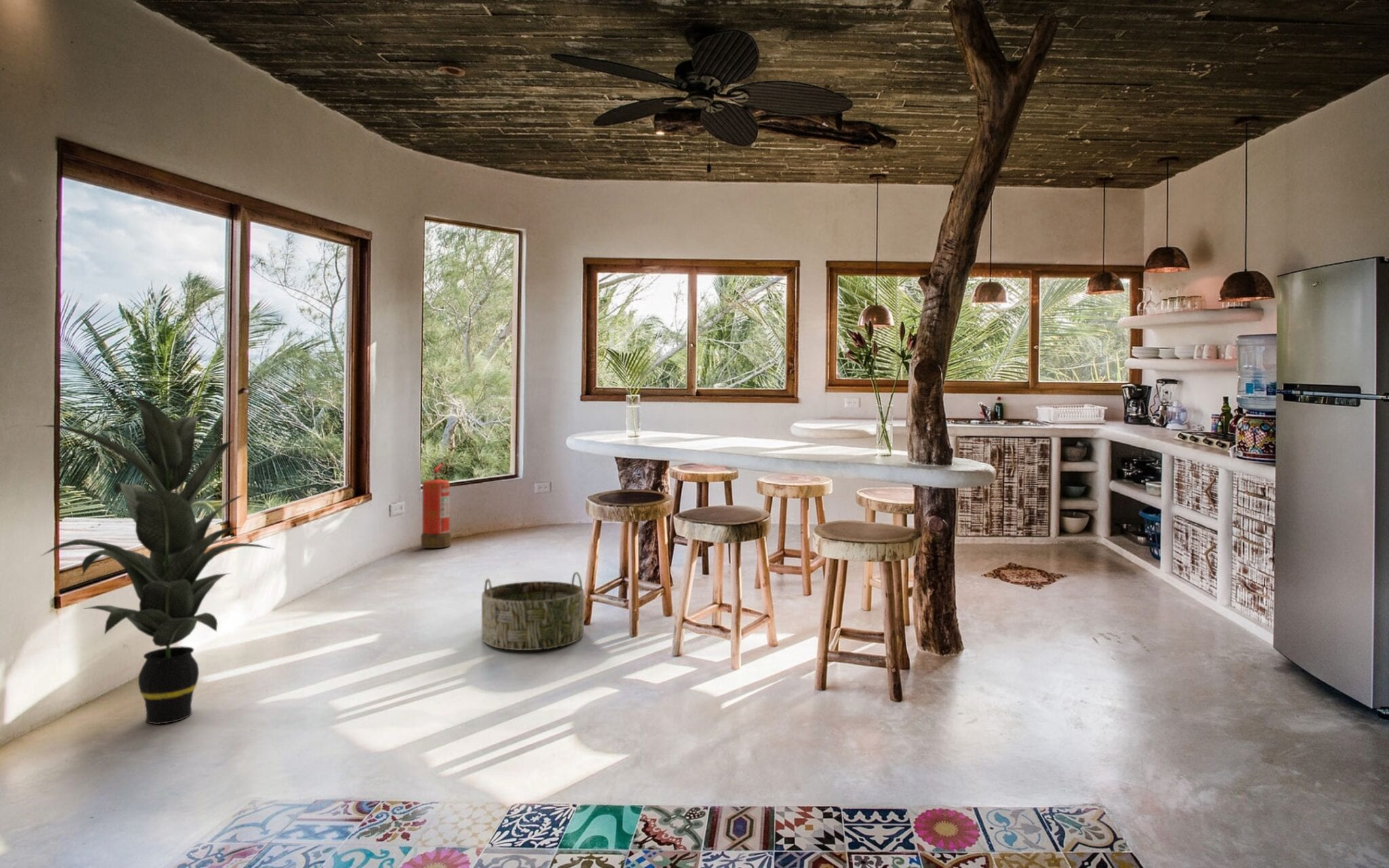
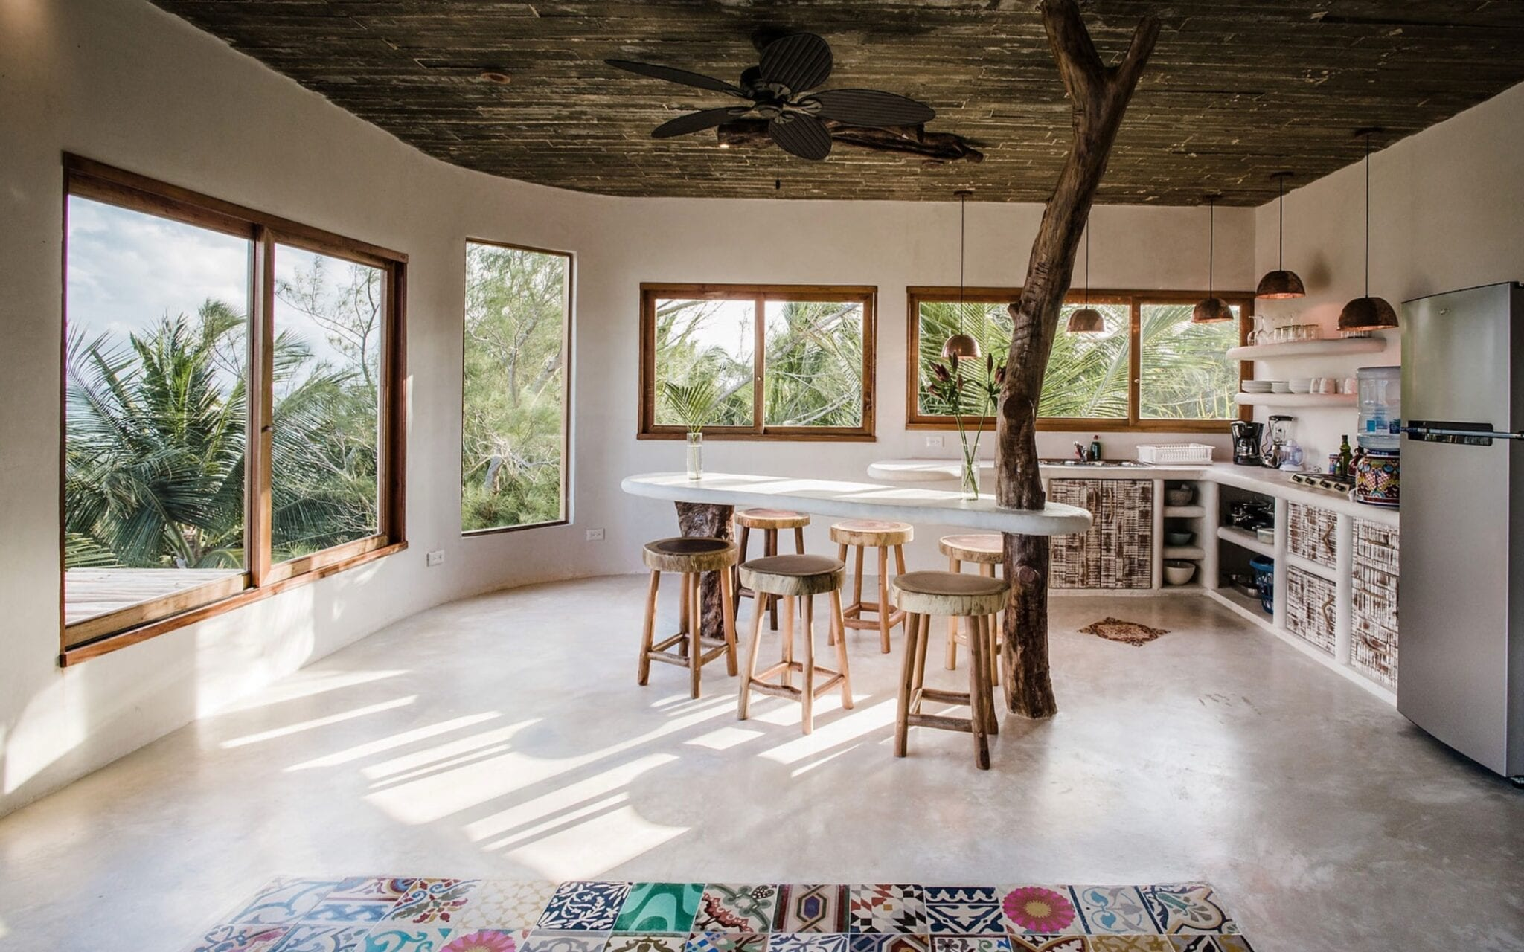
- basket (533, 606)
- fire extinguisher (436, 505)
- indoor plant (153, 559)
